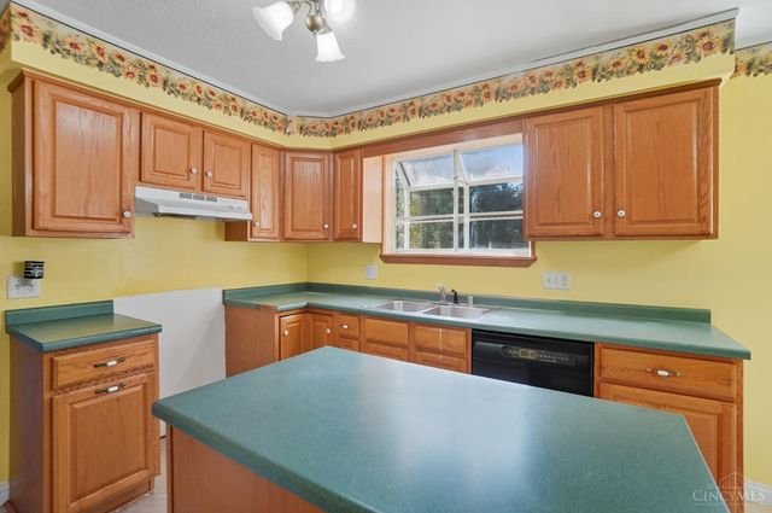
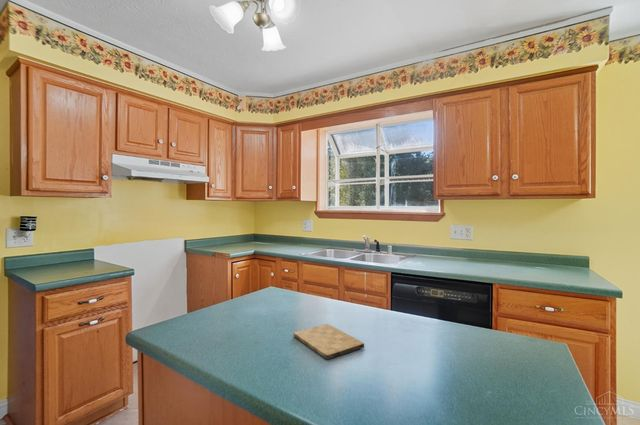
+ cutting board (327, 339)
